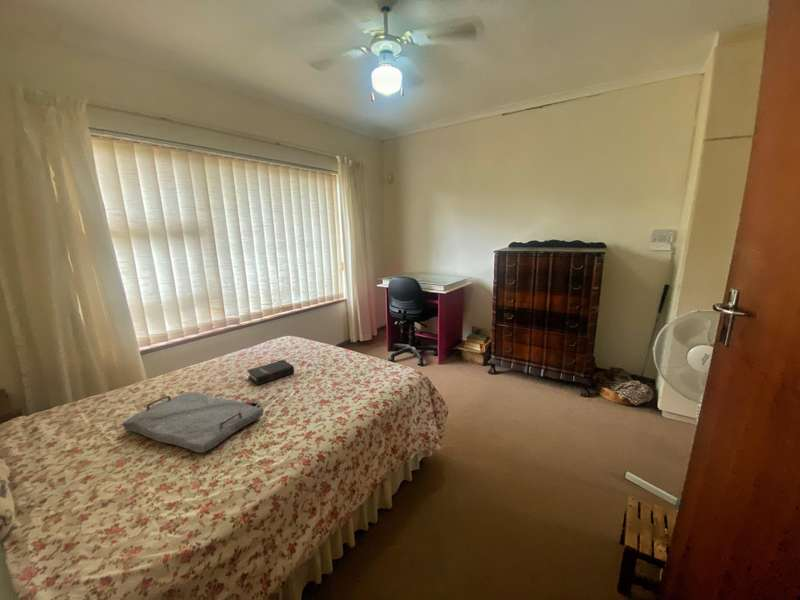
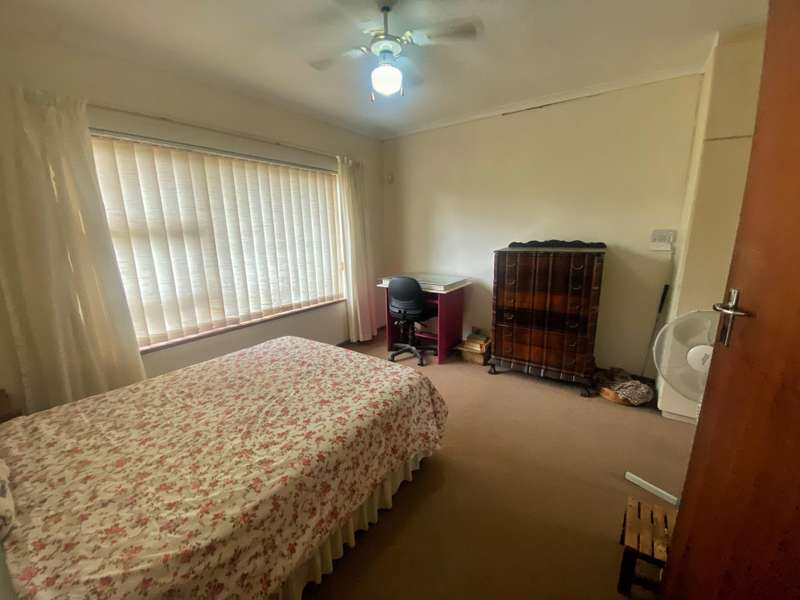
- hardback book (271, 371)
- serving tray (201, 411)
